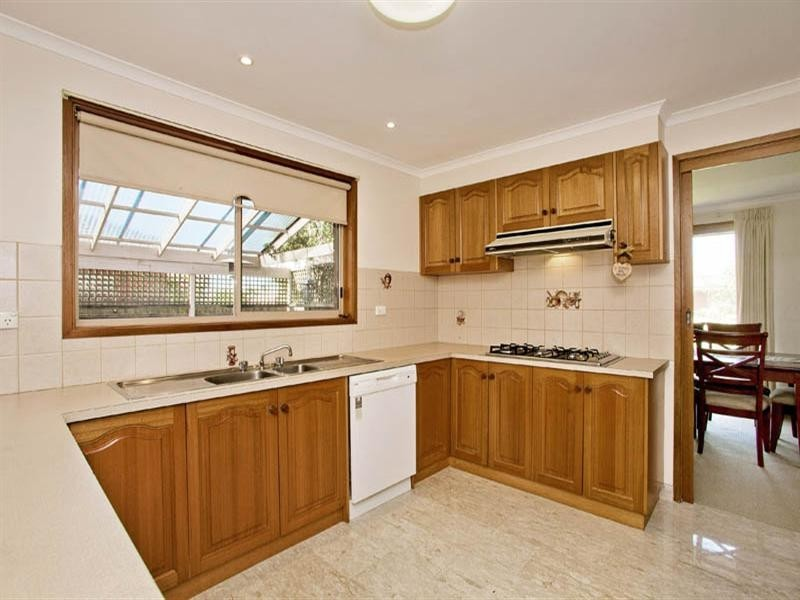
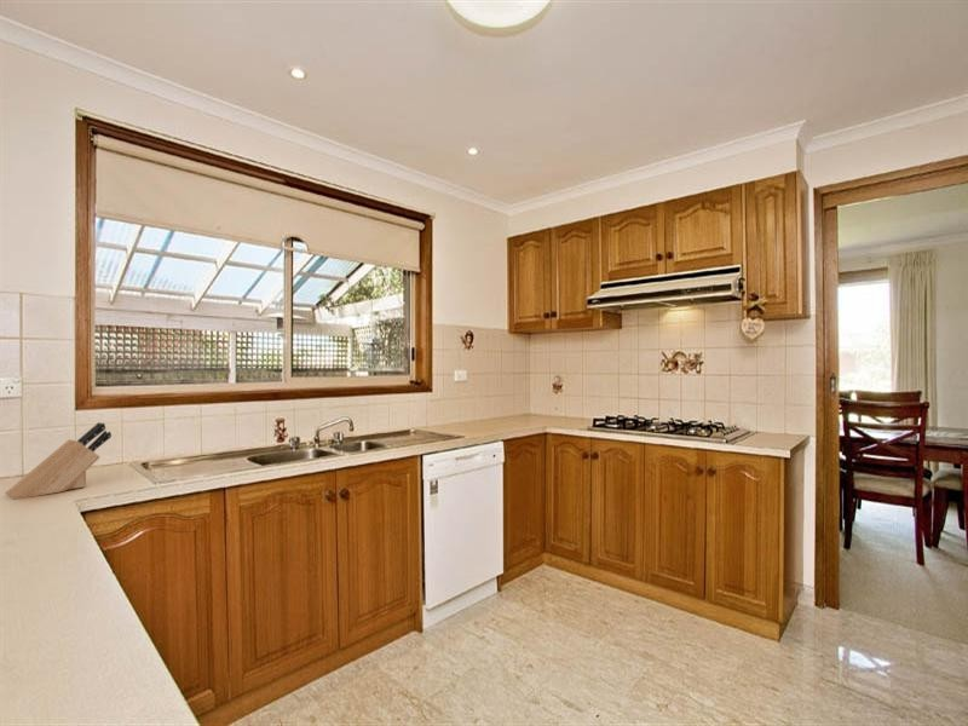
+ knife block (62, 457)
